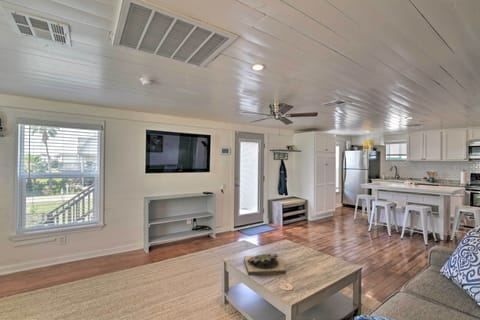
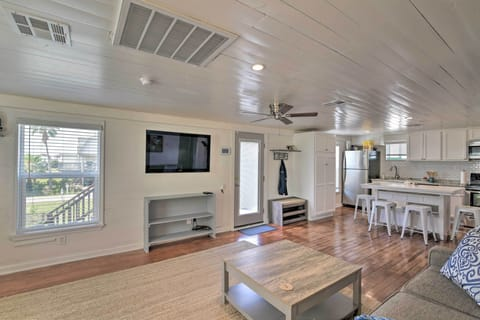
- succulent planter (263, 260)
